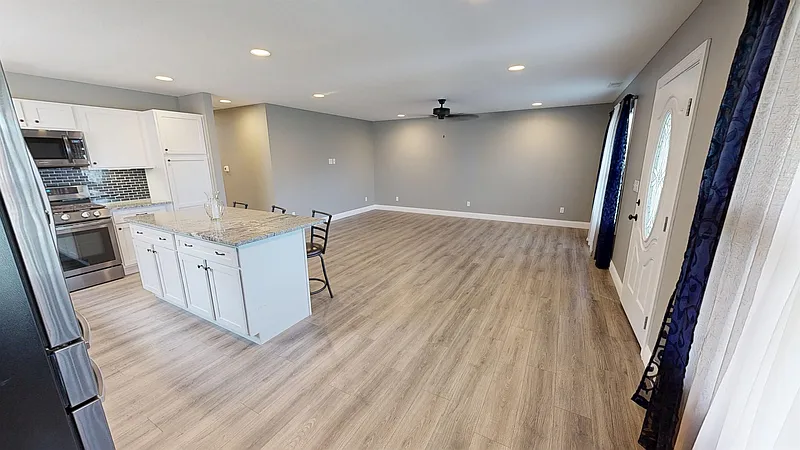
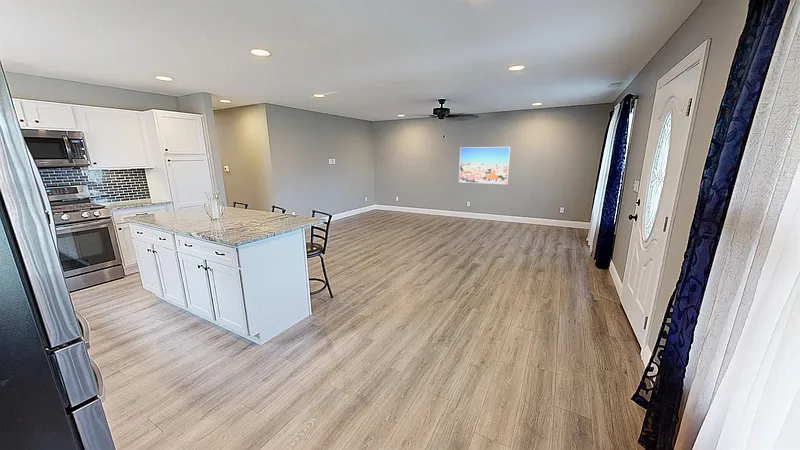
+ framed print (483, 165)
